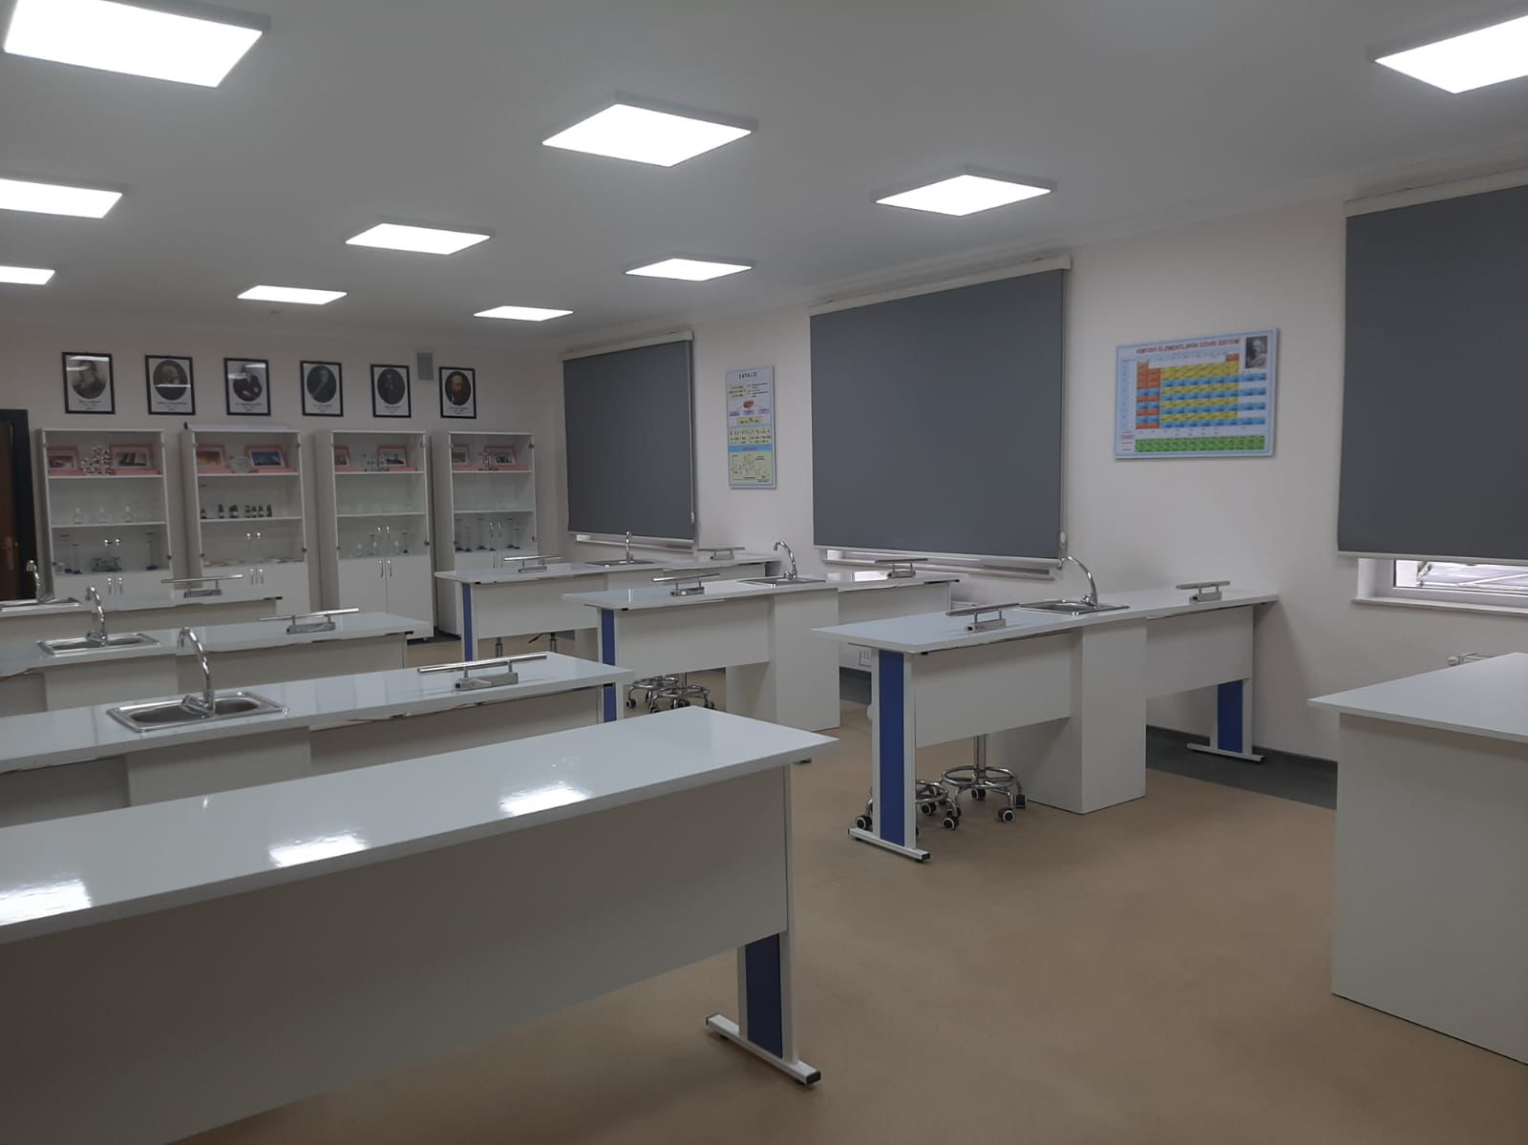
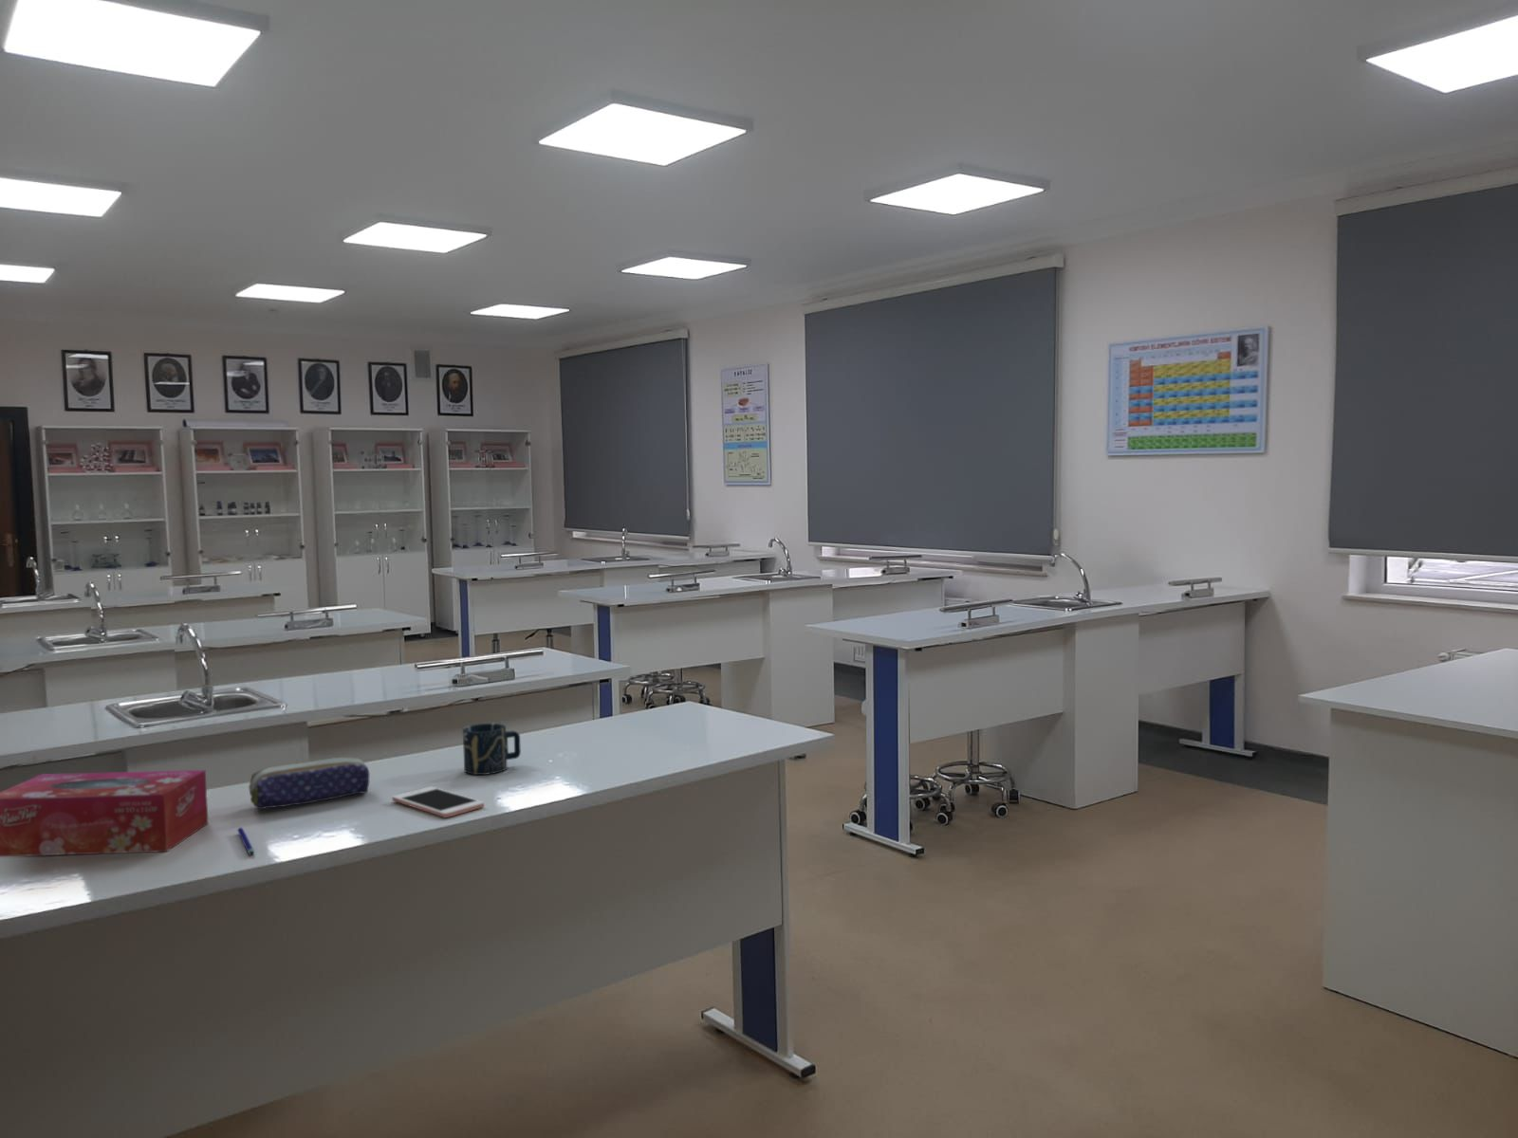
+ pen (246, 842)
+ pencil case (310, 782)
+ cup (491, 747)
+ cell phone (437, 801)
+ tissue box (102, 810)
